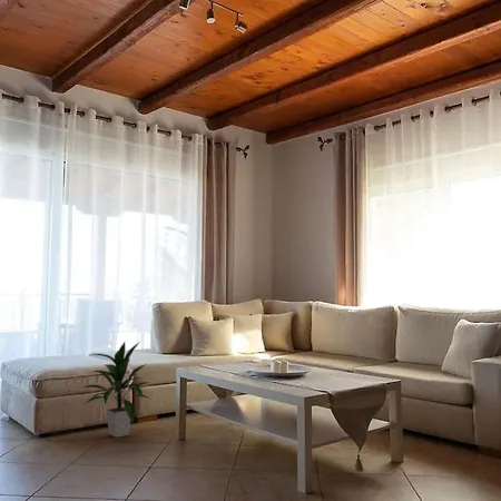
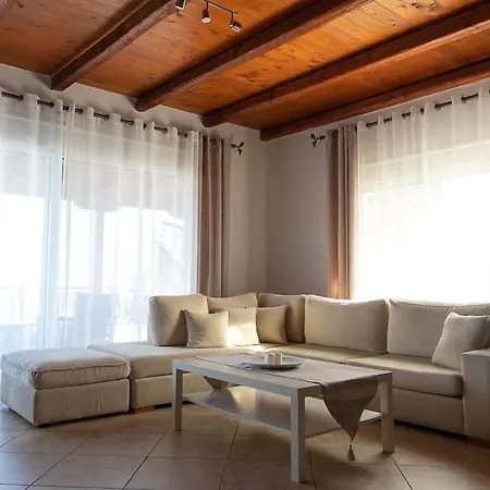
- indoor plant (118, 387)
